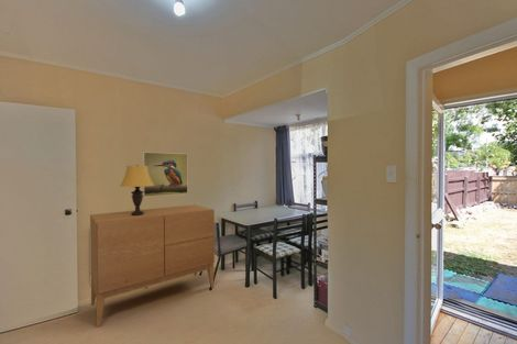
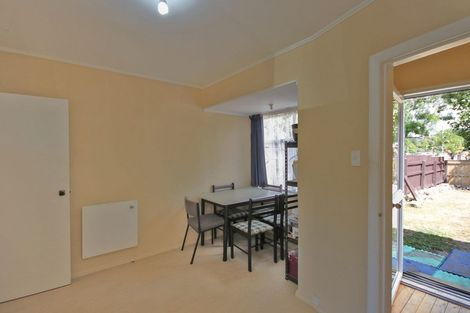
- sideboard (156, 253)
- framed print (166, 174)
- table lamp (138, 189)
